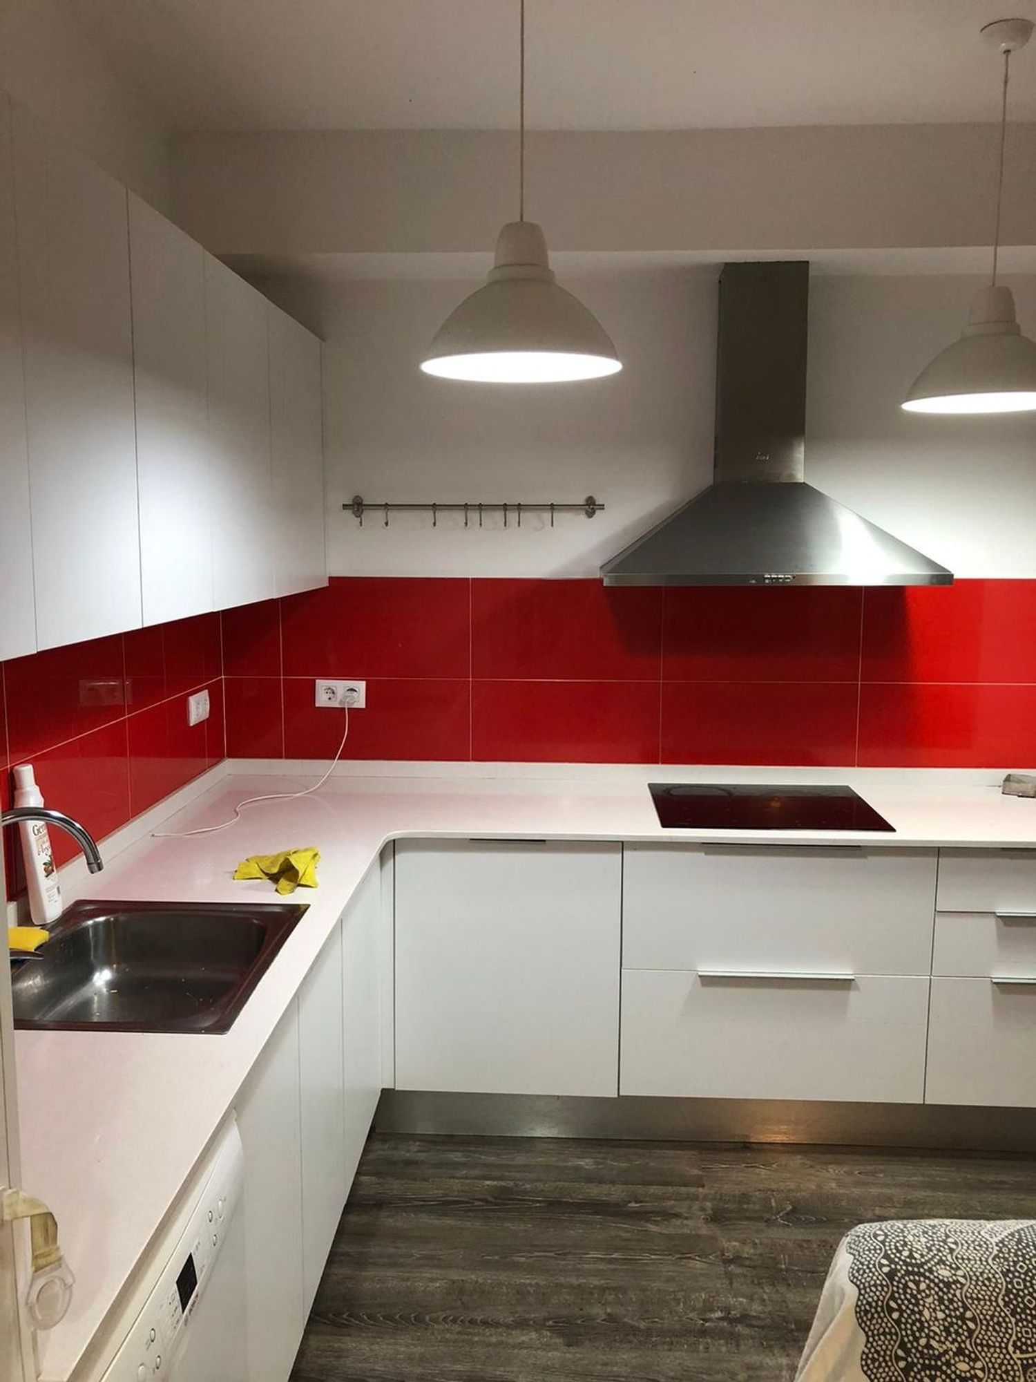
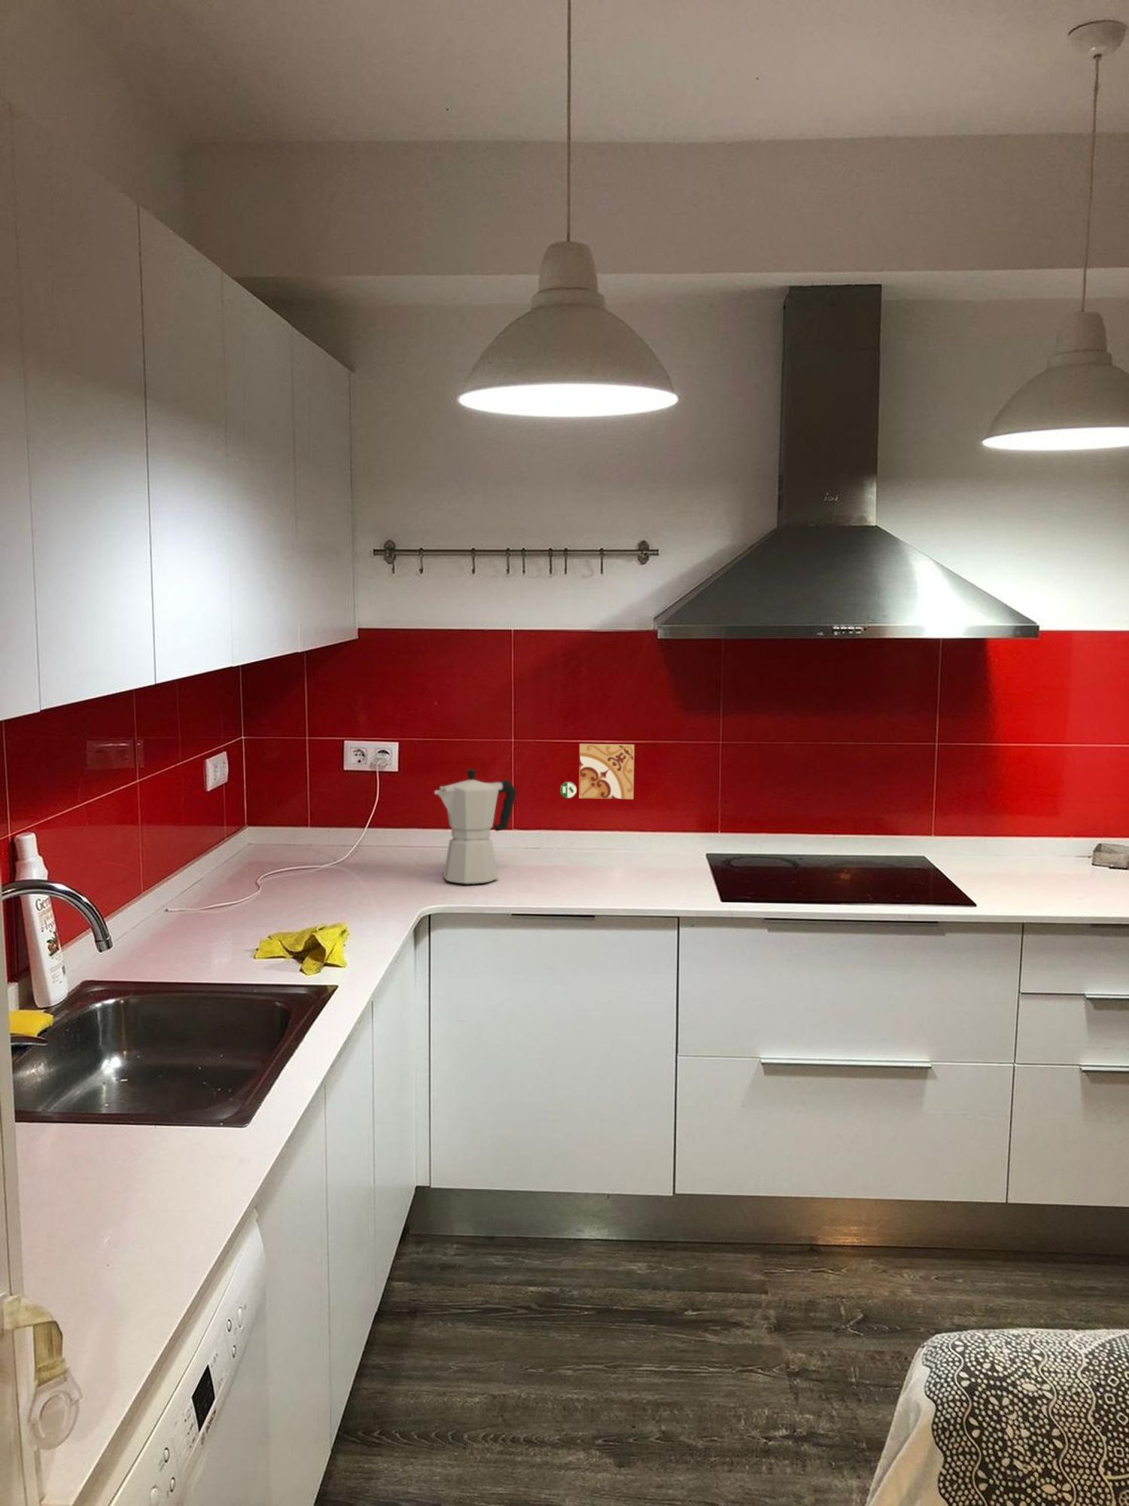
+ decorative tile (597, 771)
+ moka pot (476, 823)
